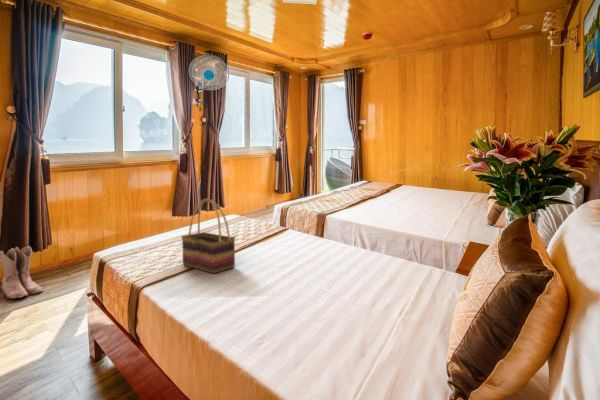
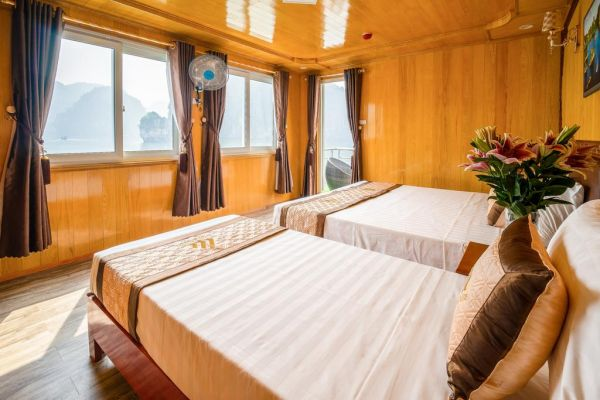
- boots (21, 270)
- woven basket (207, 233)
